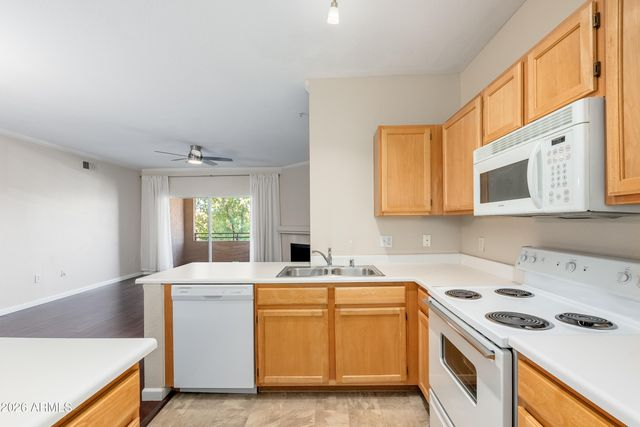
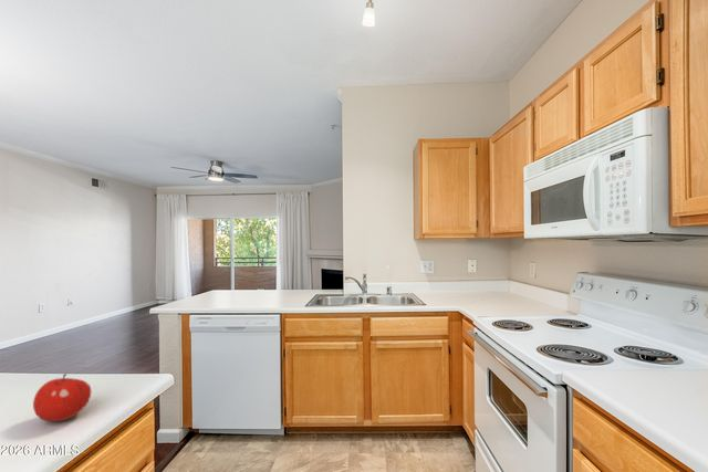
+ fruit (63, 395)
